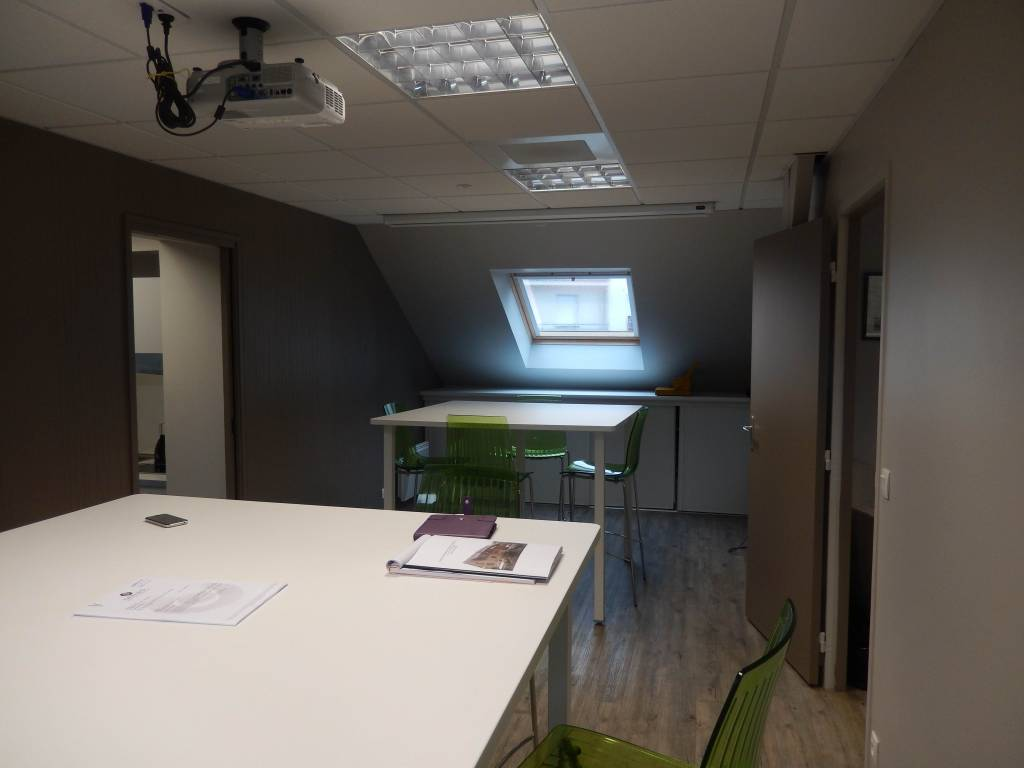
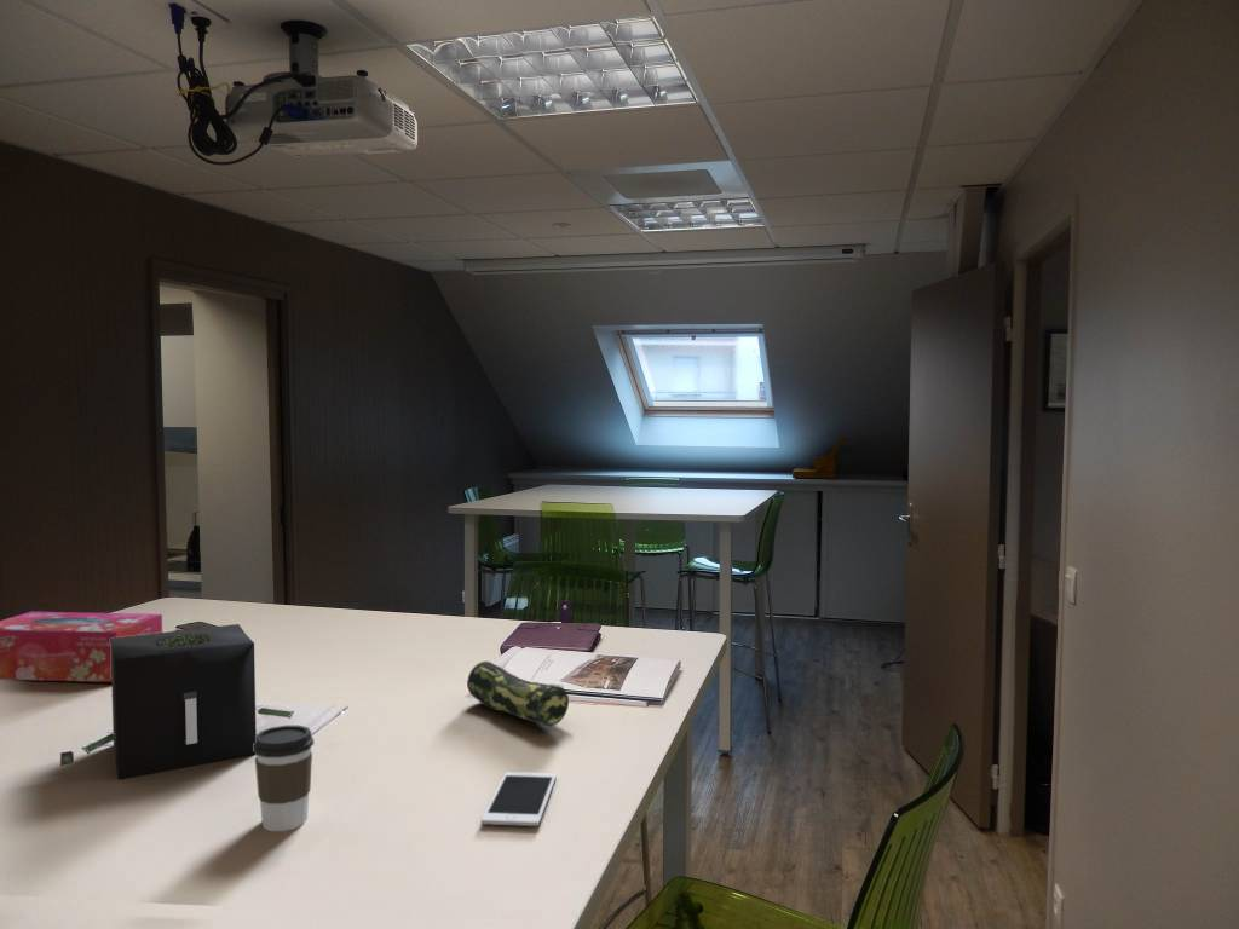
+ speaker (207, 693)
+ pencil case (518, 694)
+ tissue box (71, 645)
+ cell phone (520, 797)
+ coffee cup (283, 778)
